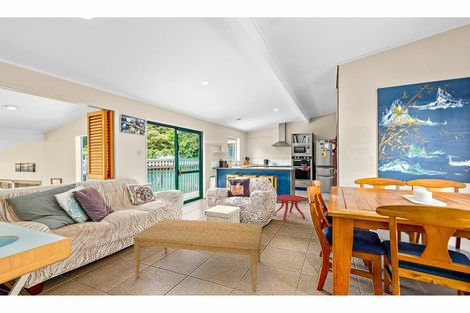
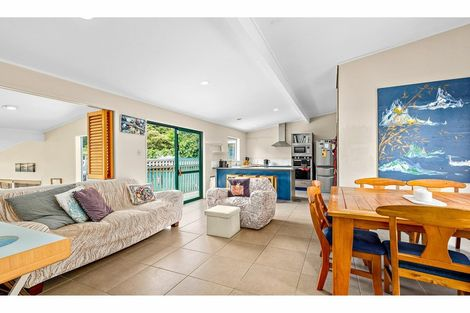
- side table (290, 207)
- coffee table (202, 249)
